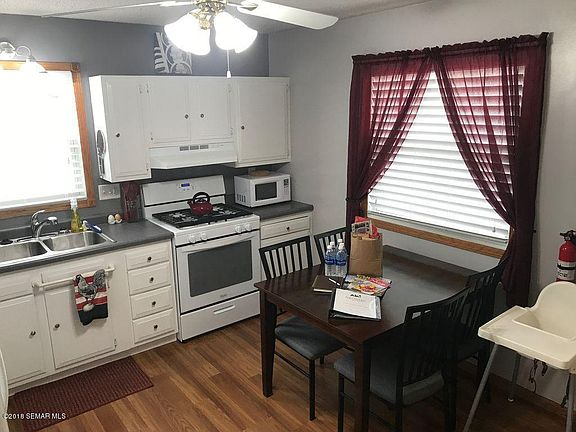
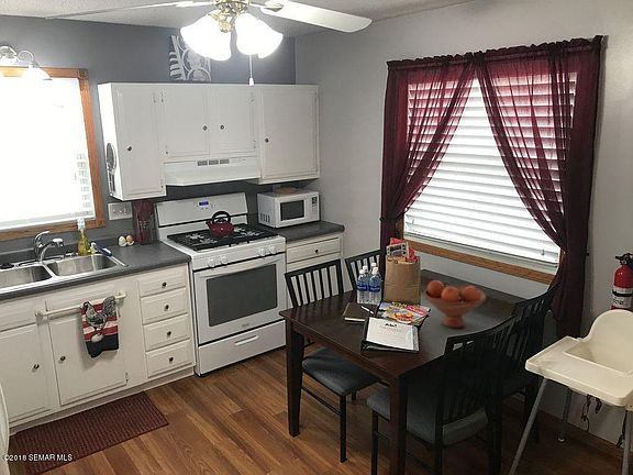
+ fruit bowl (454, 302)
